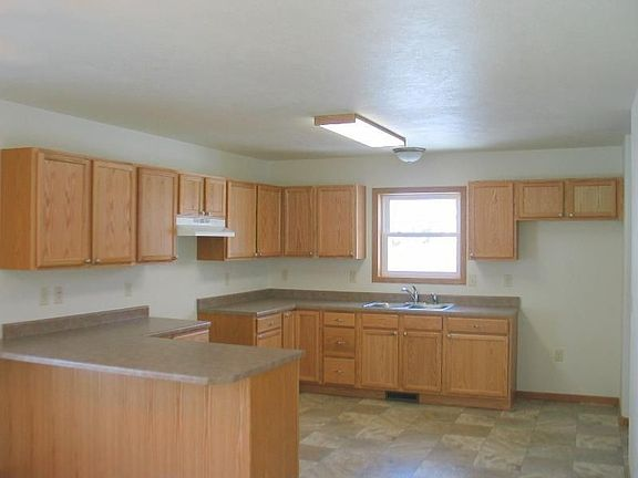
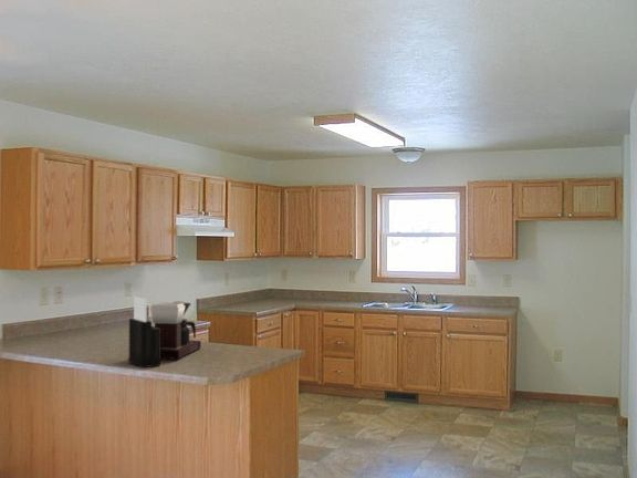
+ knife block (146, 330)
+ coffee maker (174, 328)
